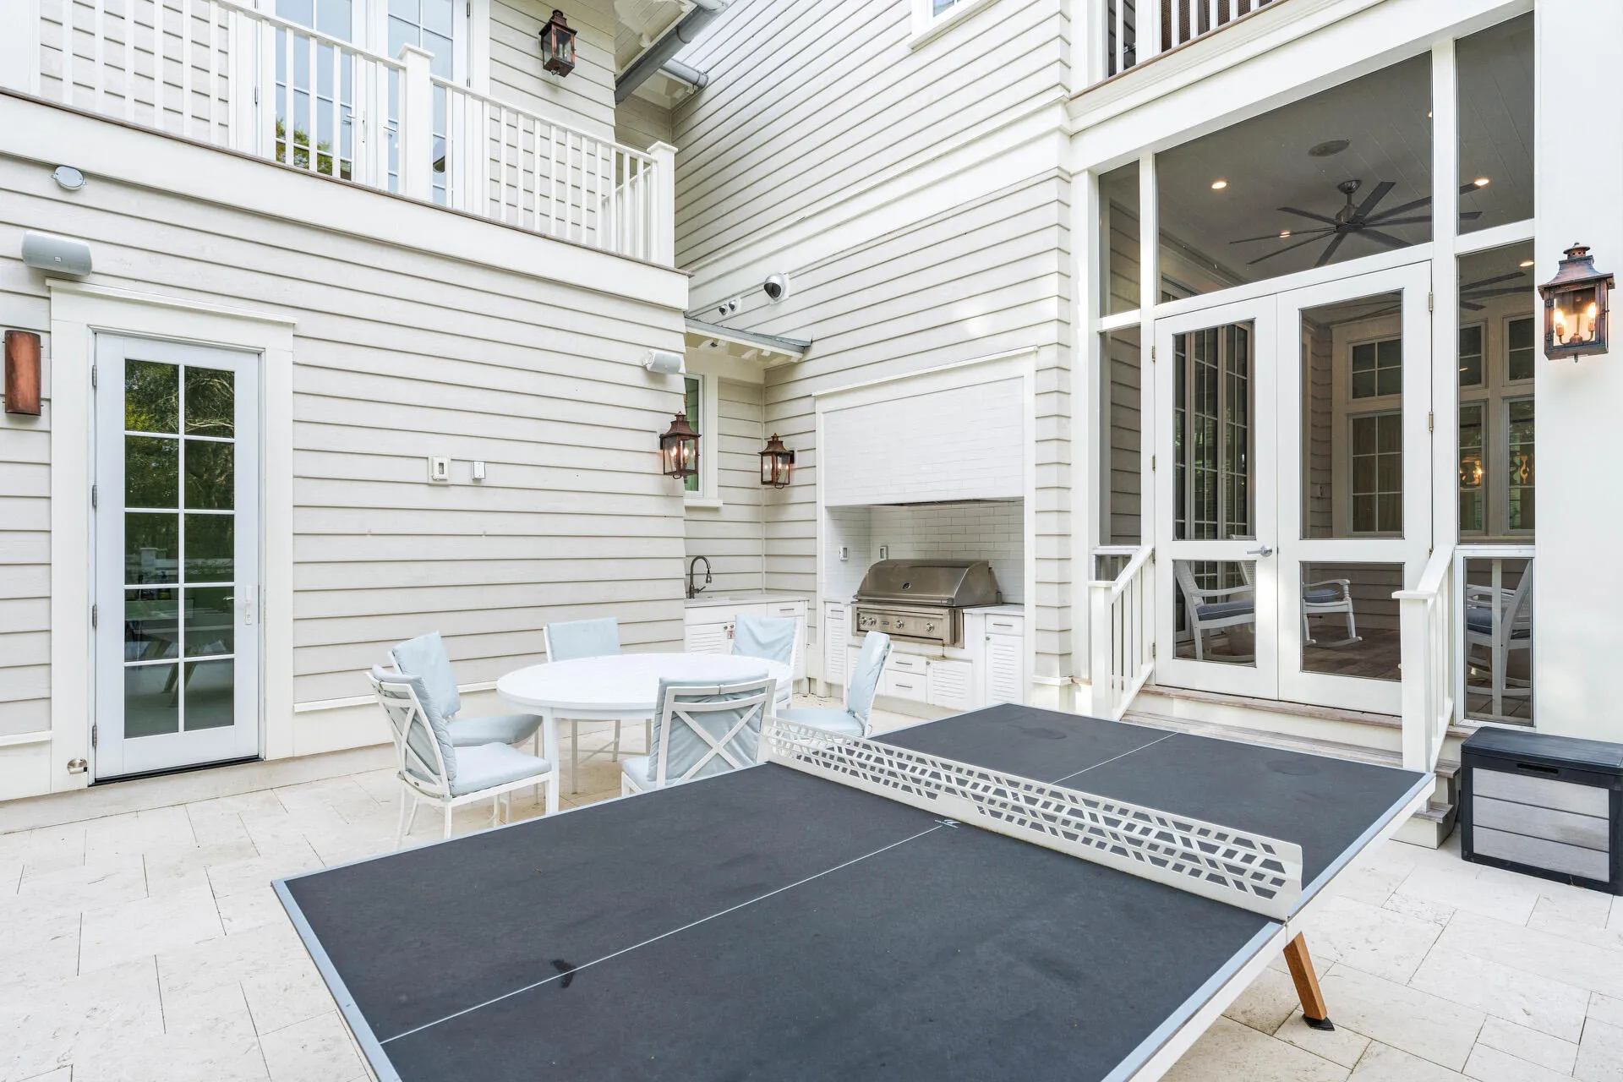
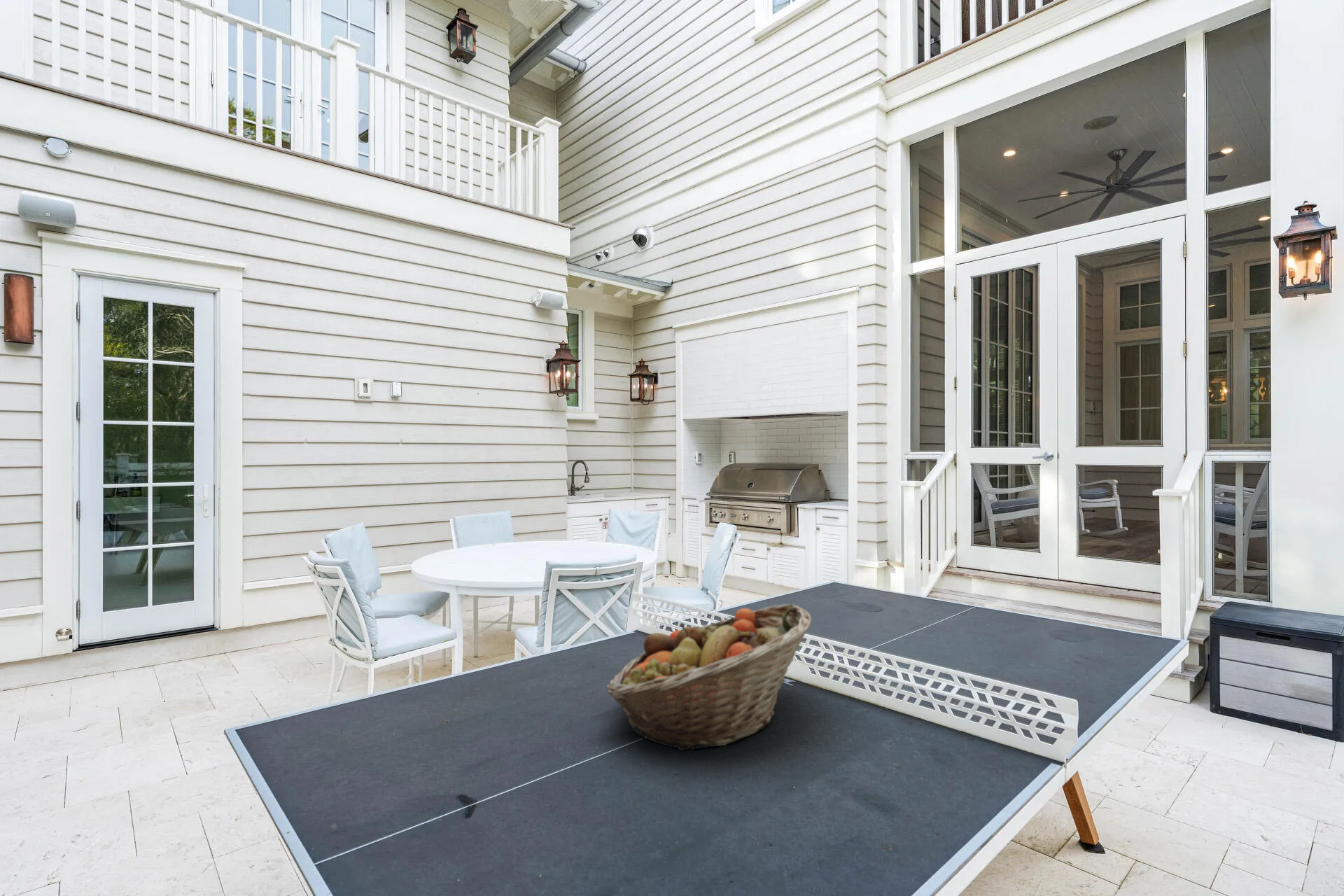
+ fruit basket (713, 664)
